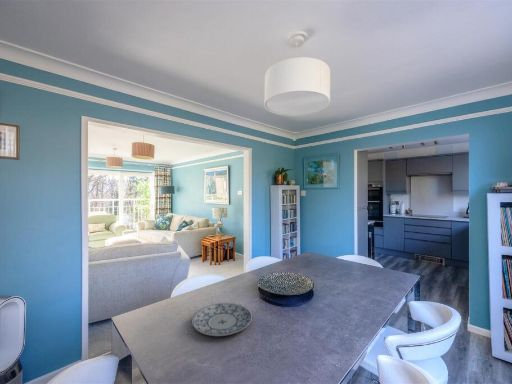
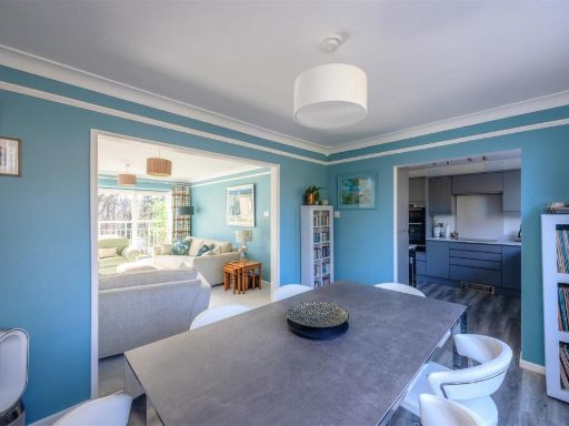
- plate (222, 320)
